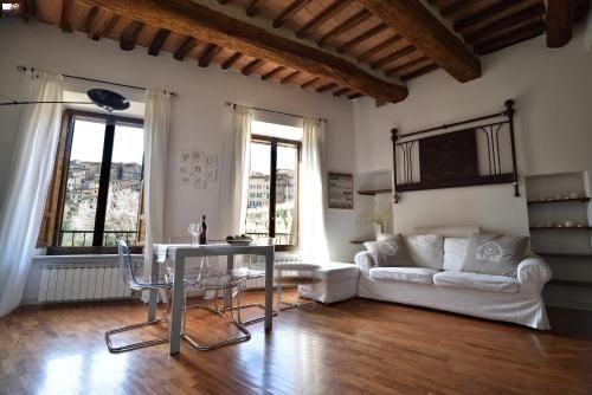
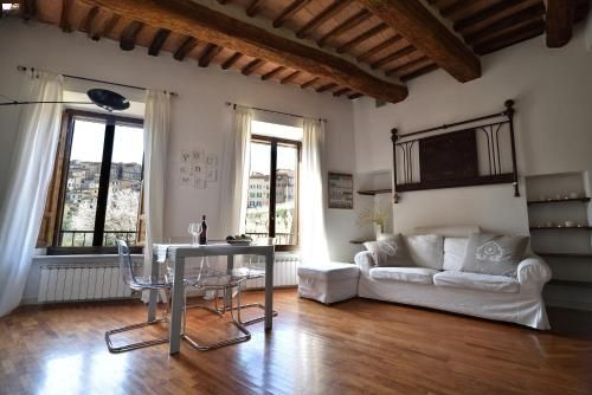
- side table (296, 284)
